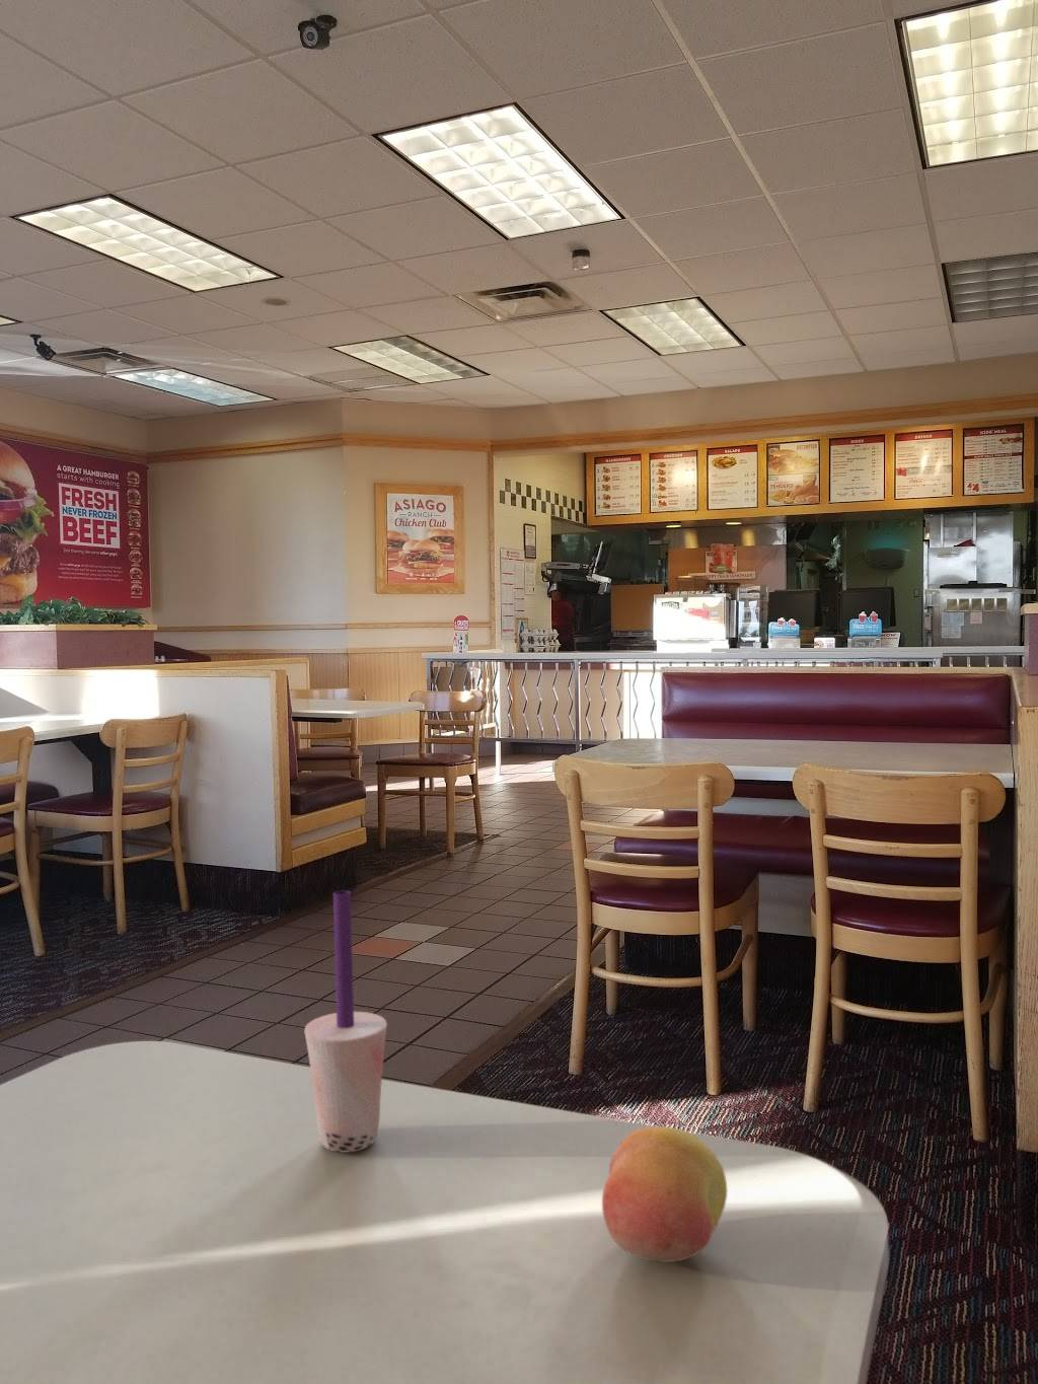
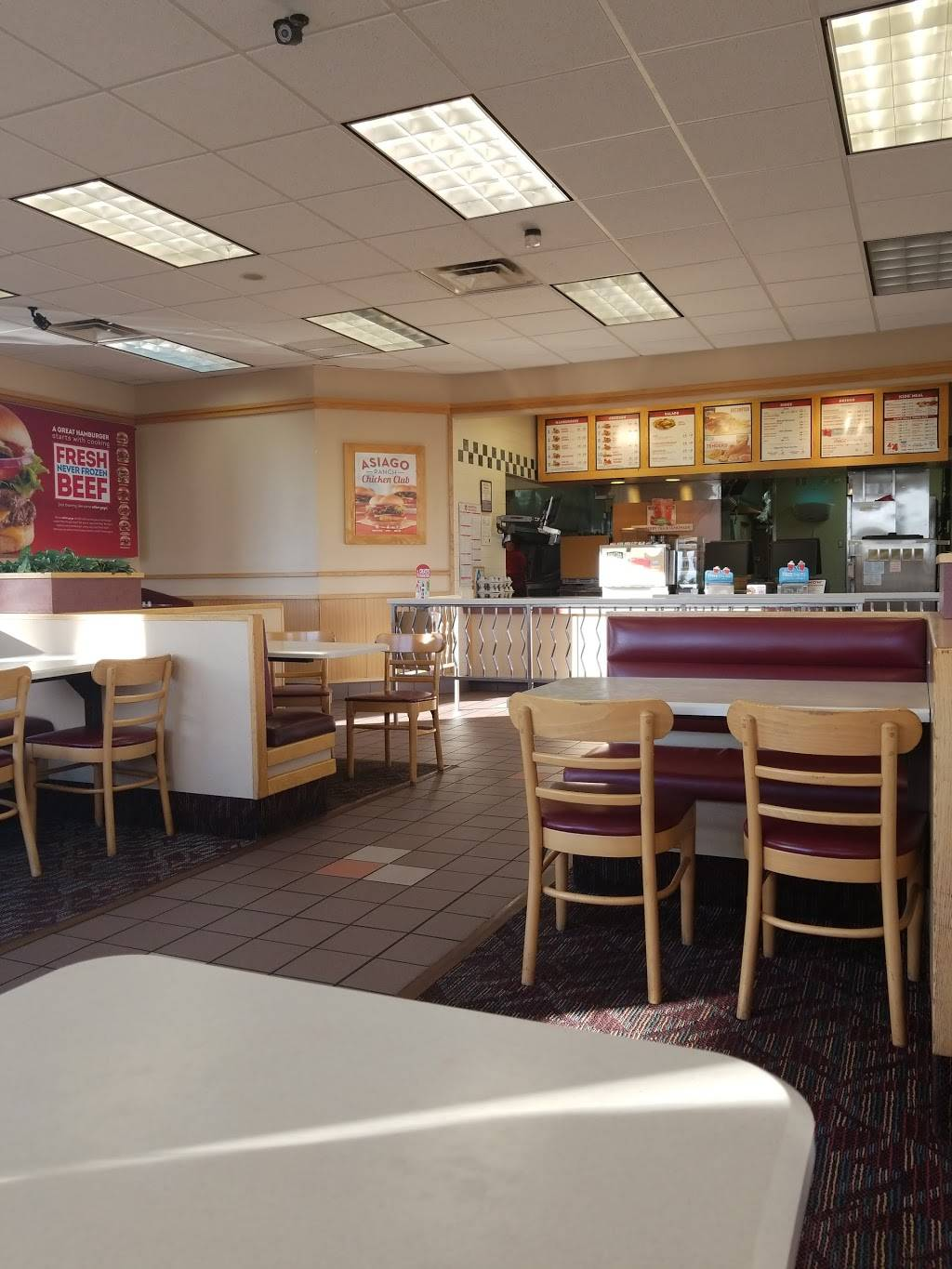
- fruit (661, 1190)
- beverage cup (346, 1016)
